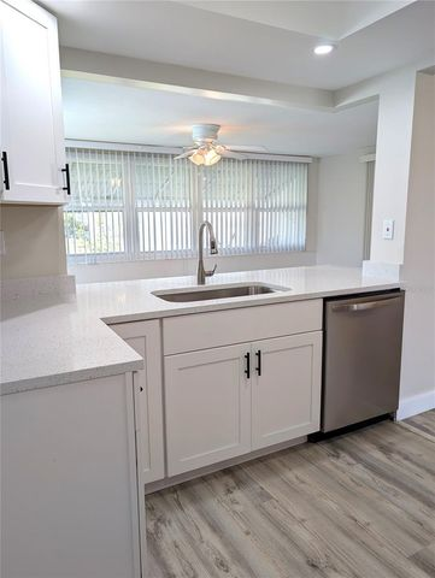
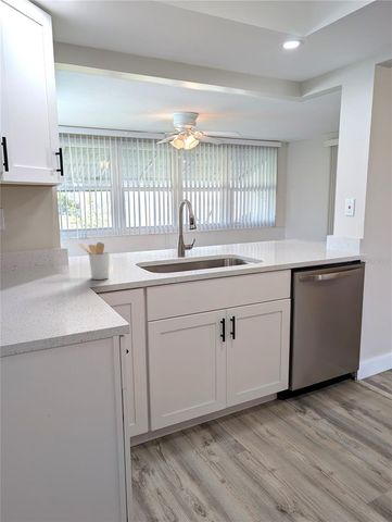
+ utensil holder (93, 260)
